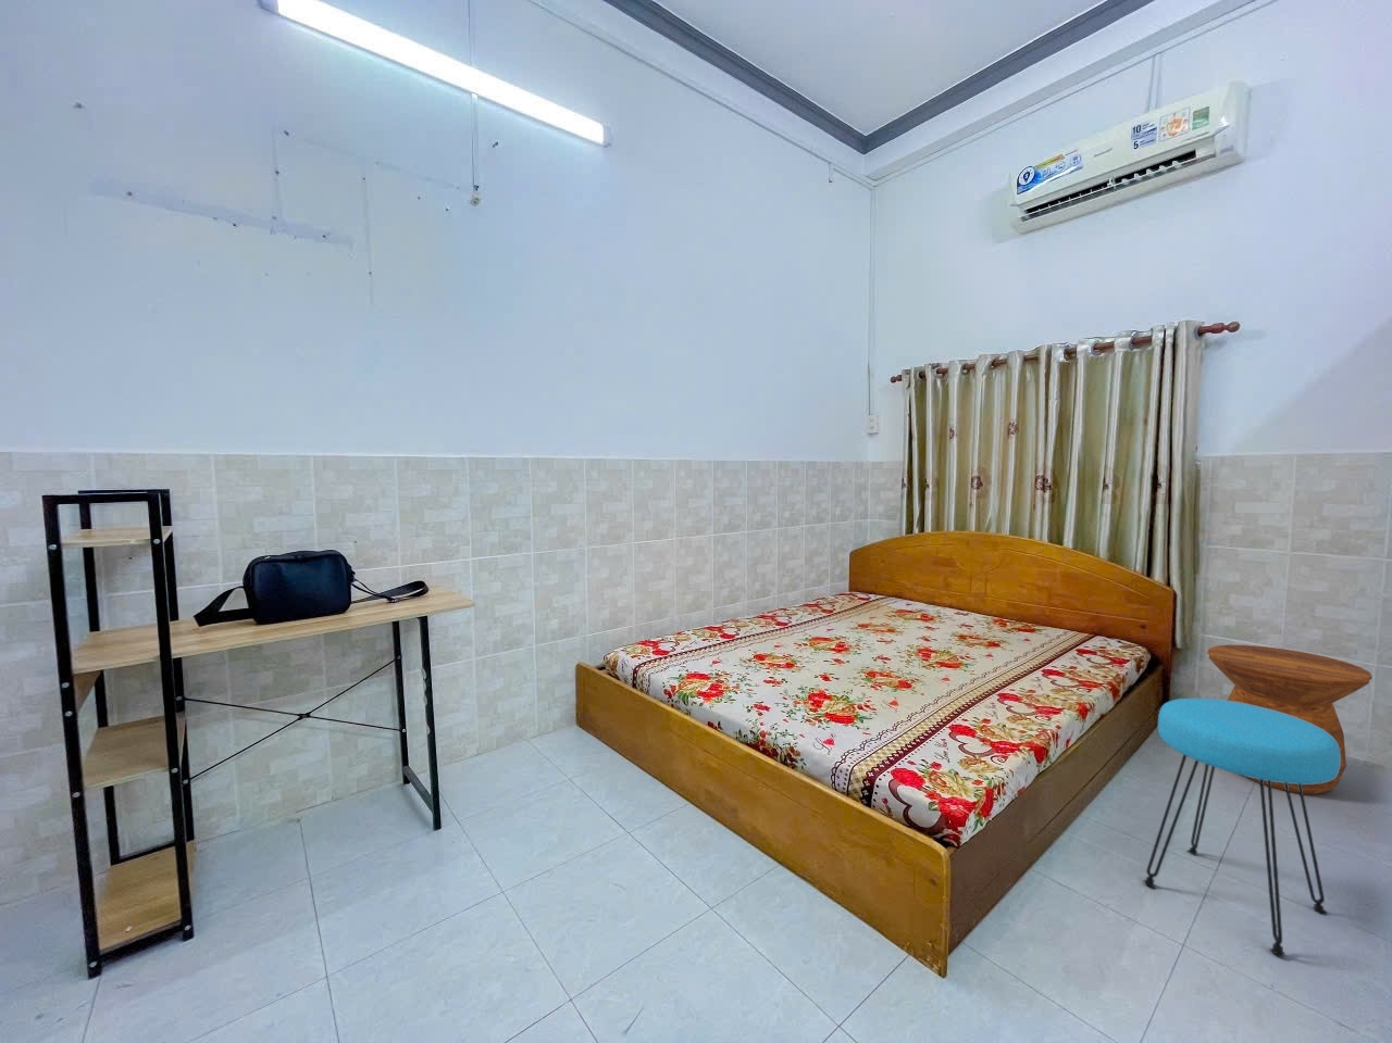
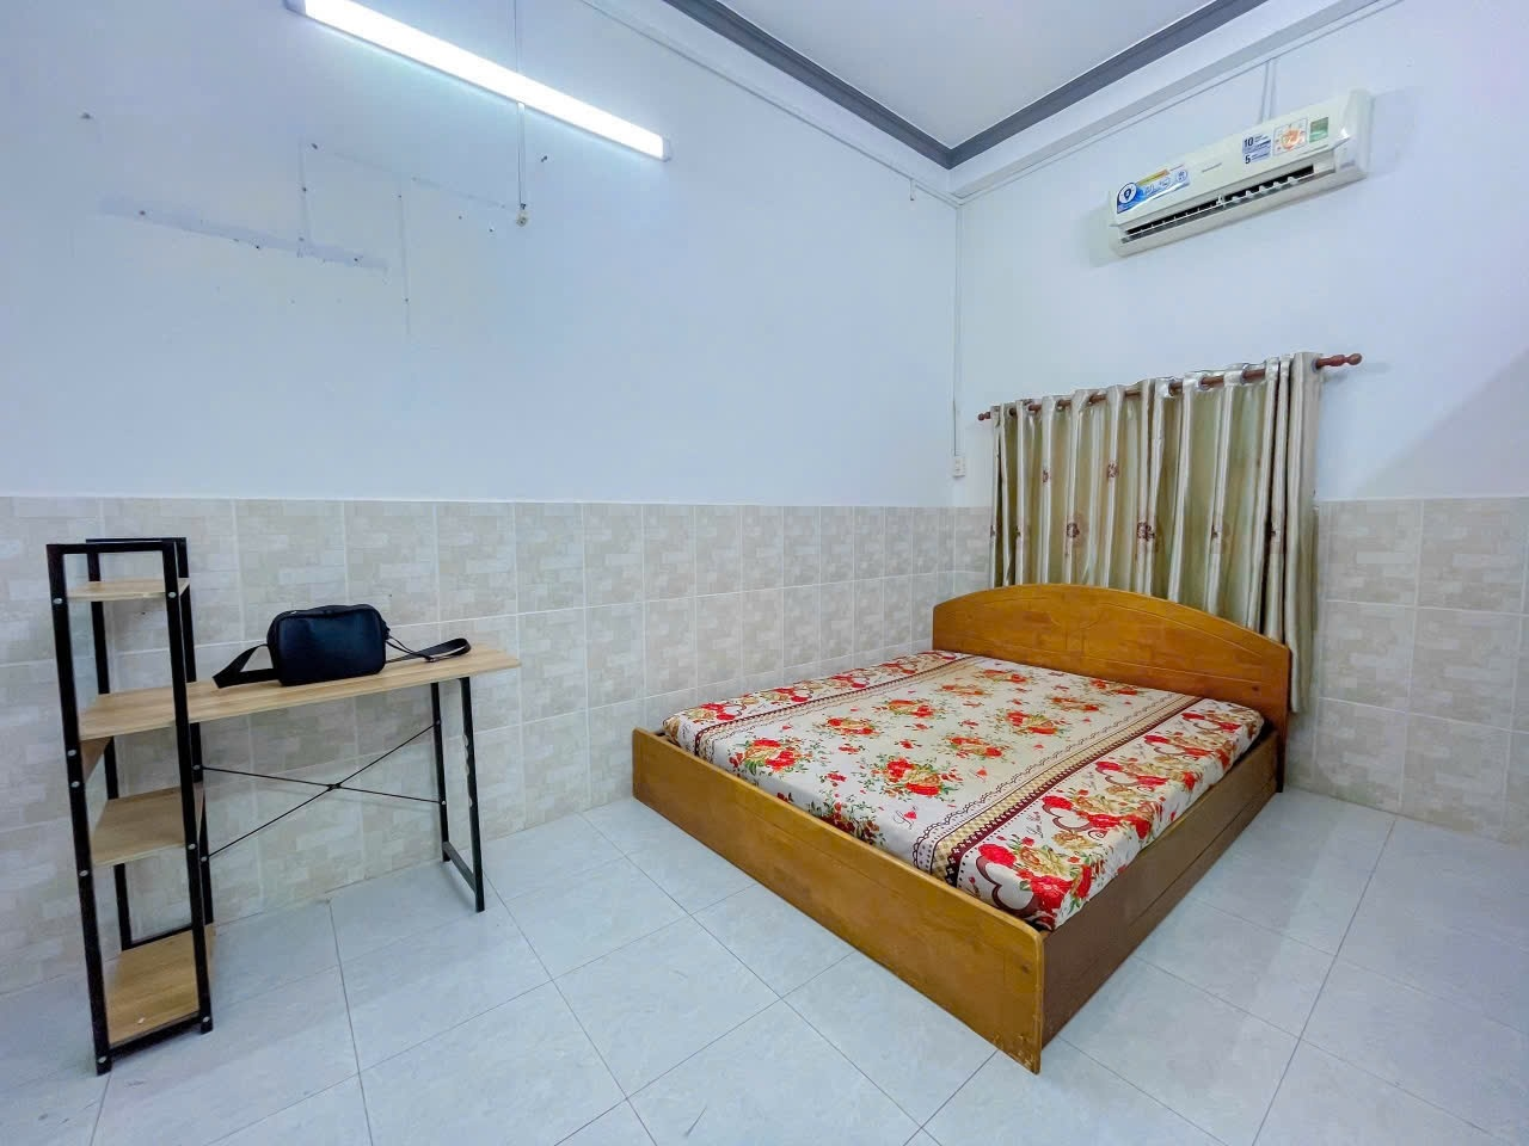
- side table (1280, 712)
- stool (1262, 809)
